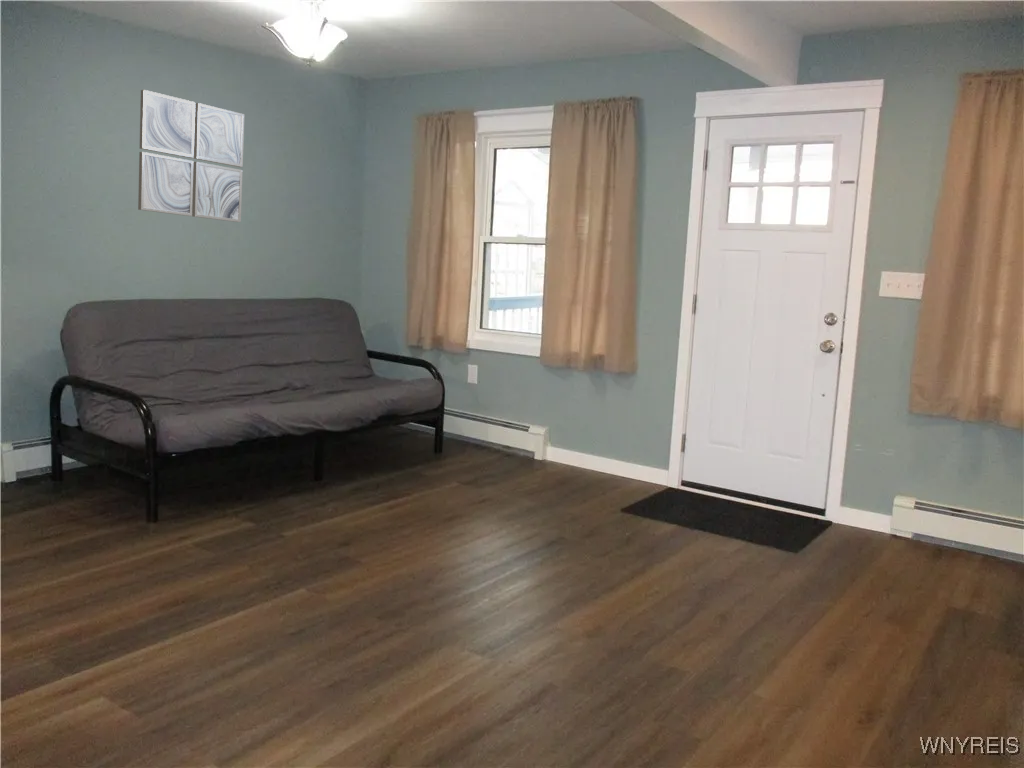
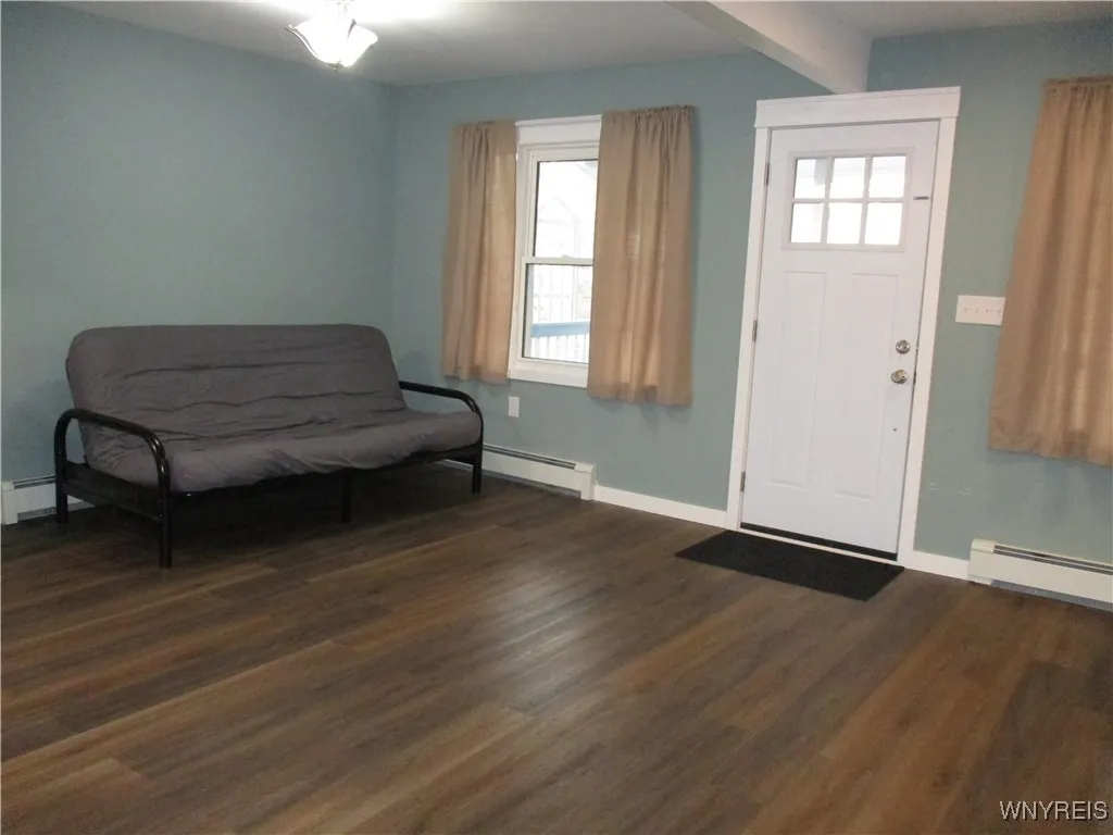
- wall art (193, 161)
